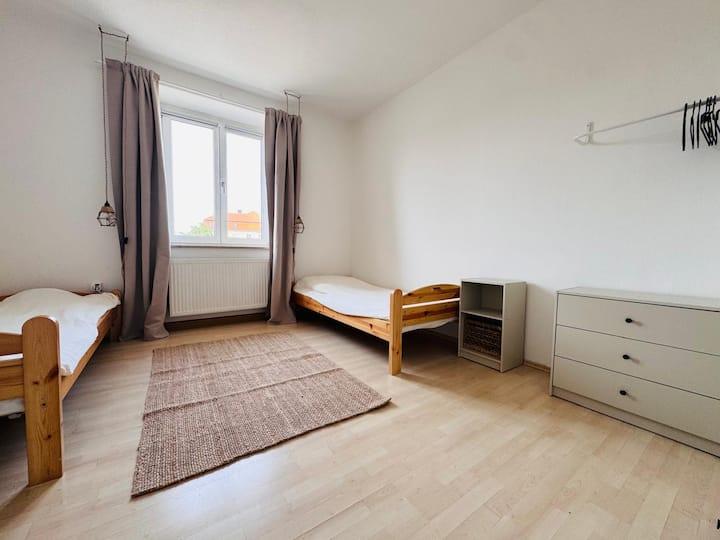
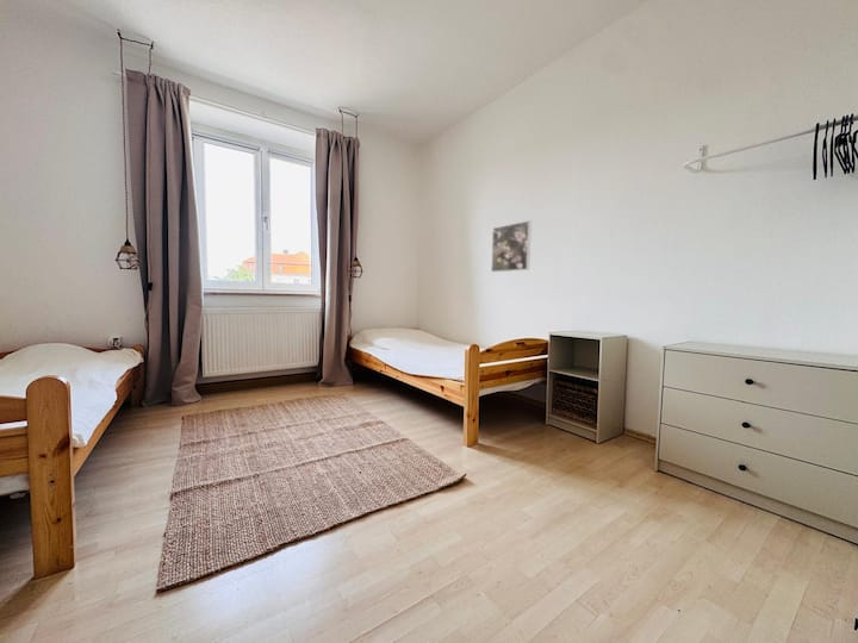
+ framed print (510, 248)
